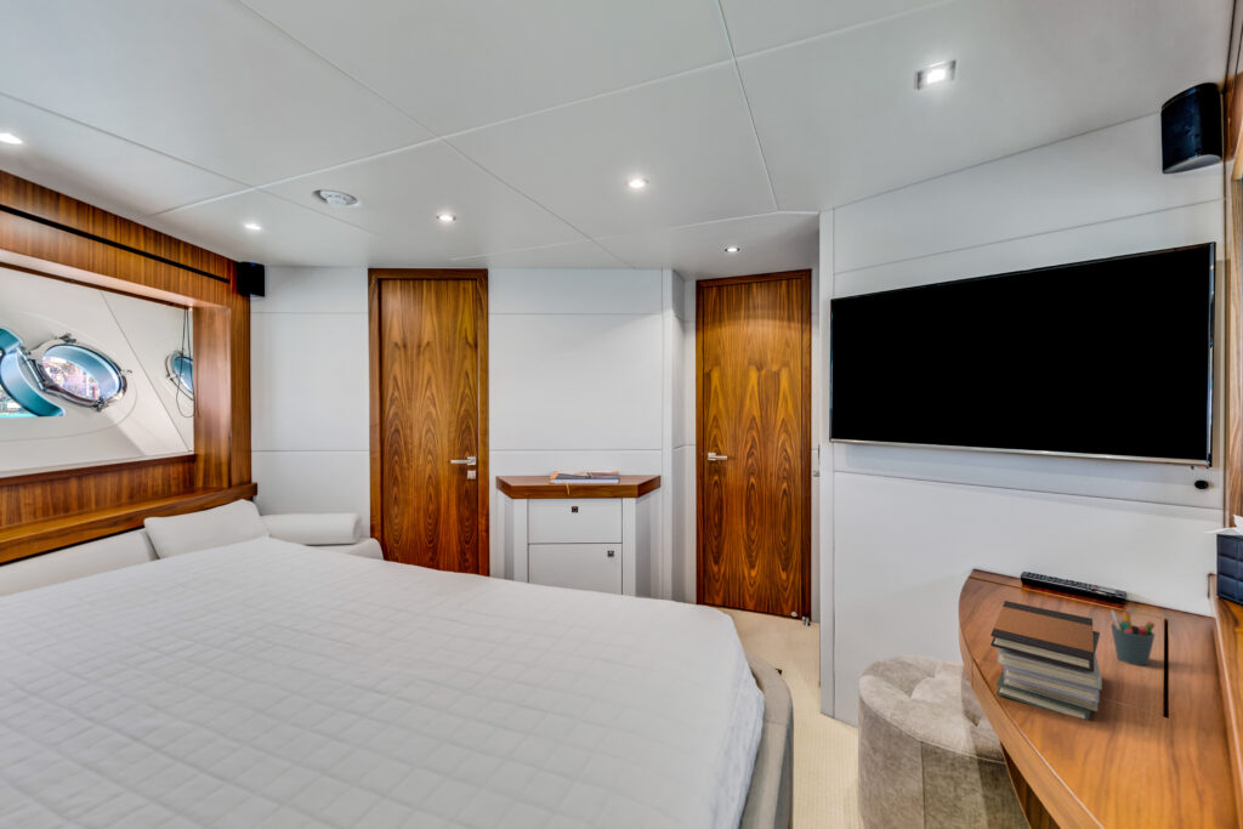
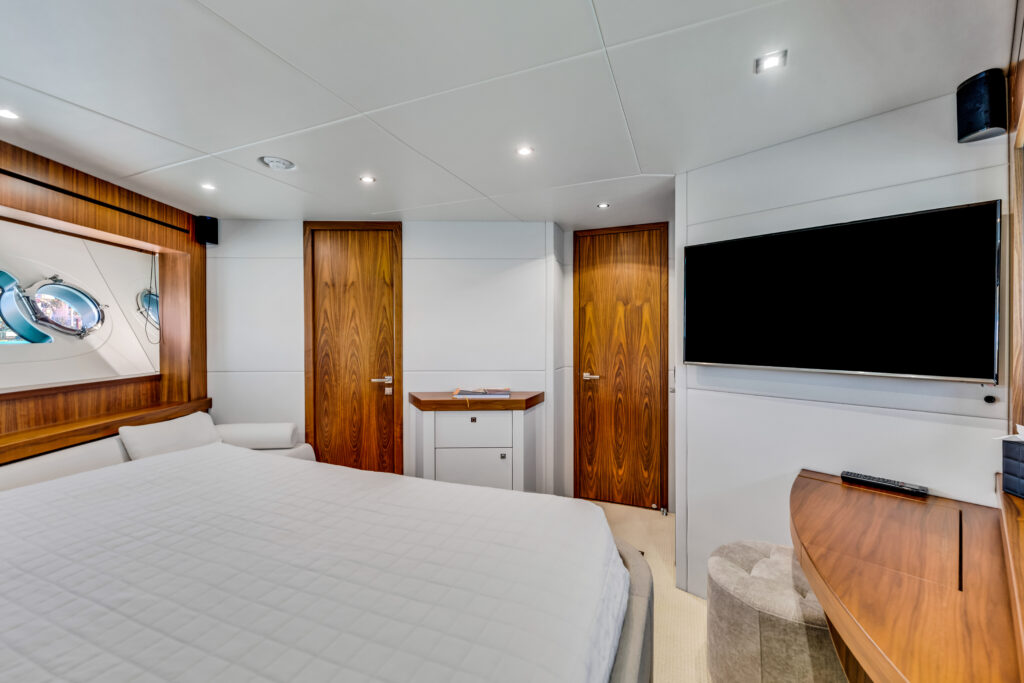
- pen holder (1131, 636)
- book stack (1045, 655)
